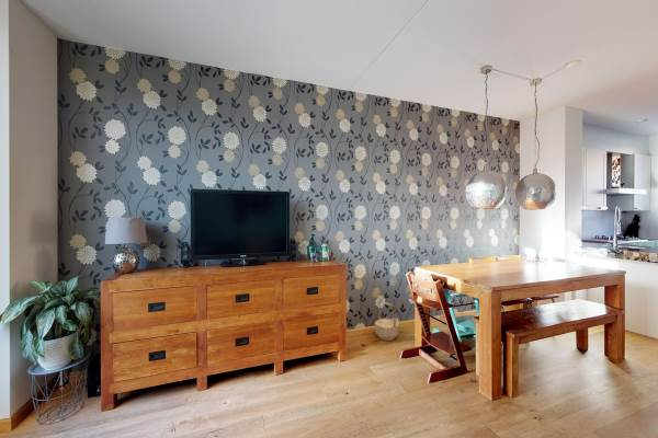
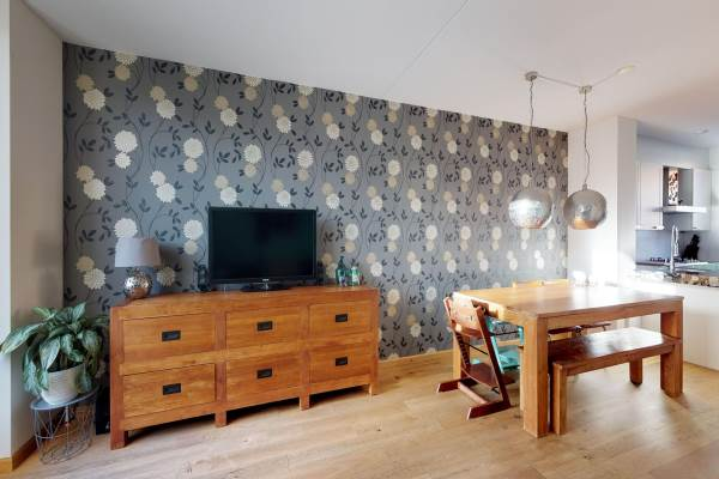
- basket (386, 319)
